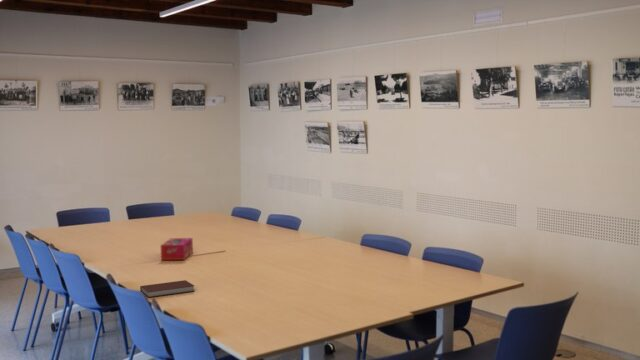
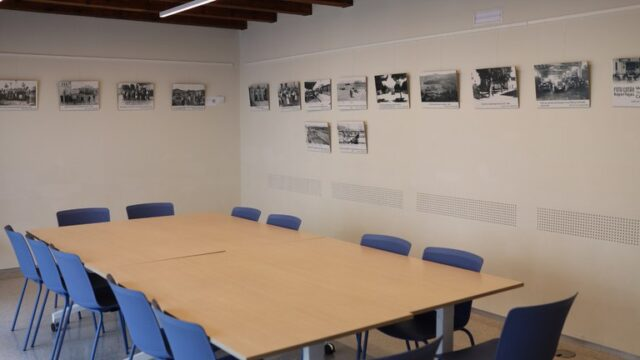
- book (167, 288)
- tissue box (177, 248)
